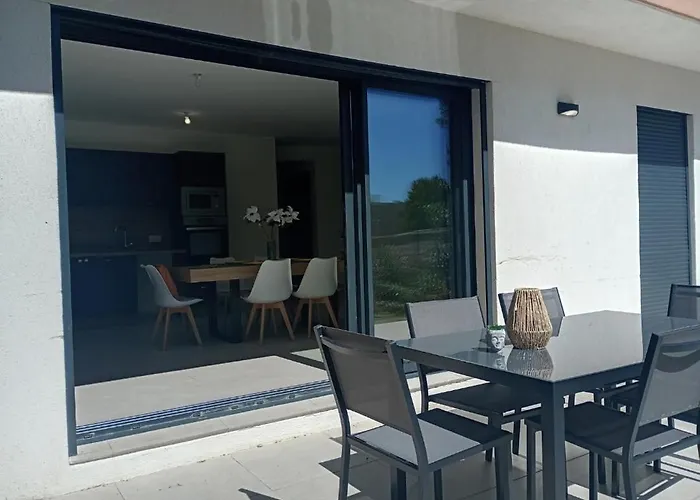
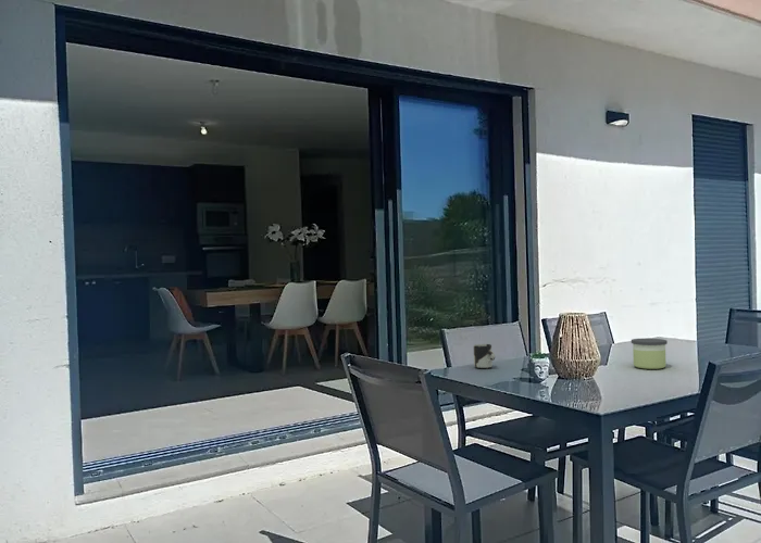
+ candle (649, 353)
+ cup (485, 356)
